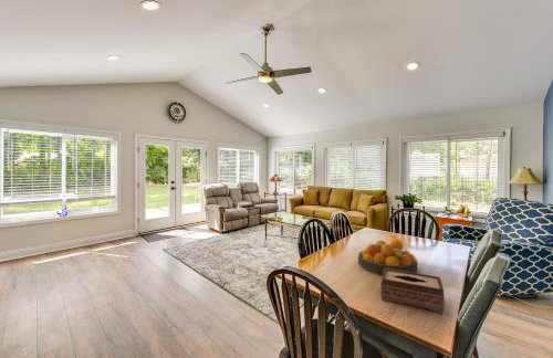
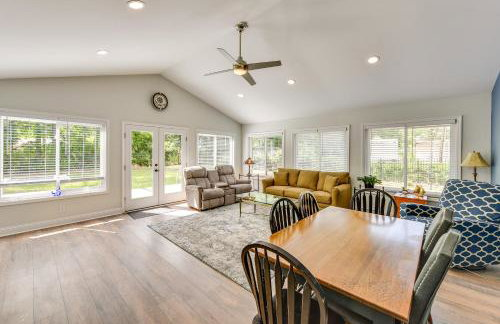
- tissue box (410, 287)
- fruit bowl (386, 253)
